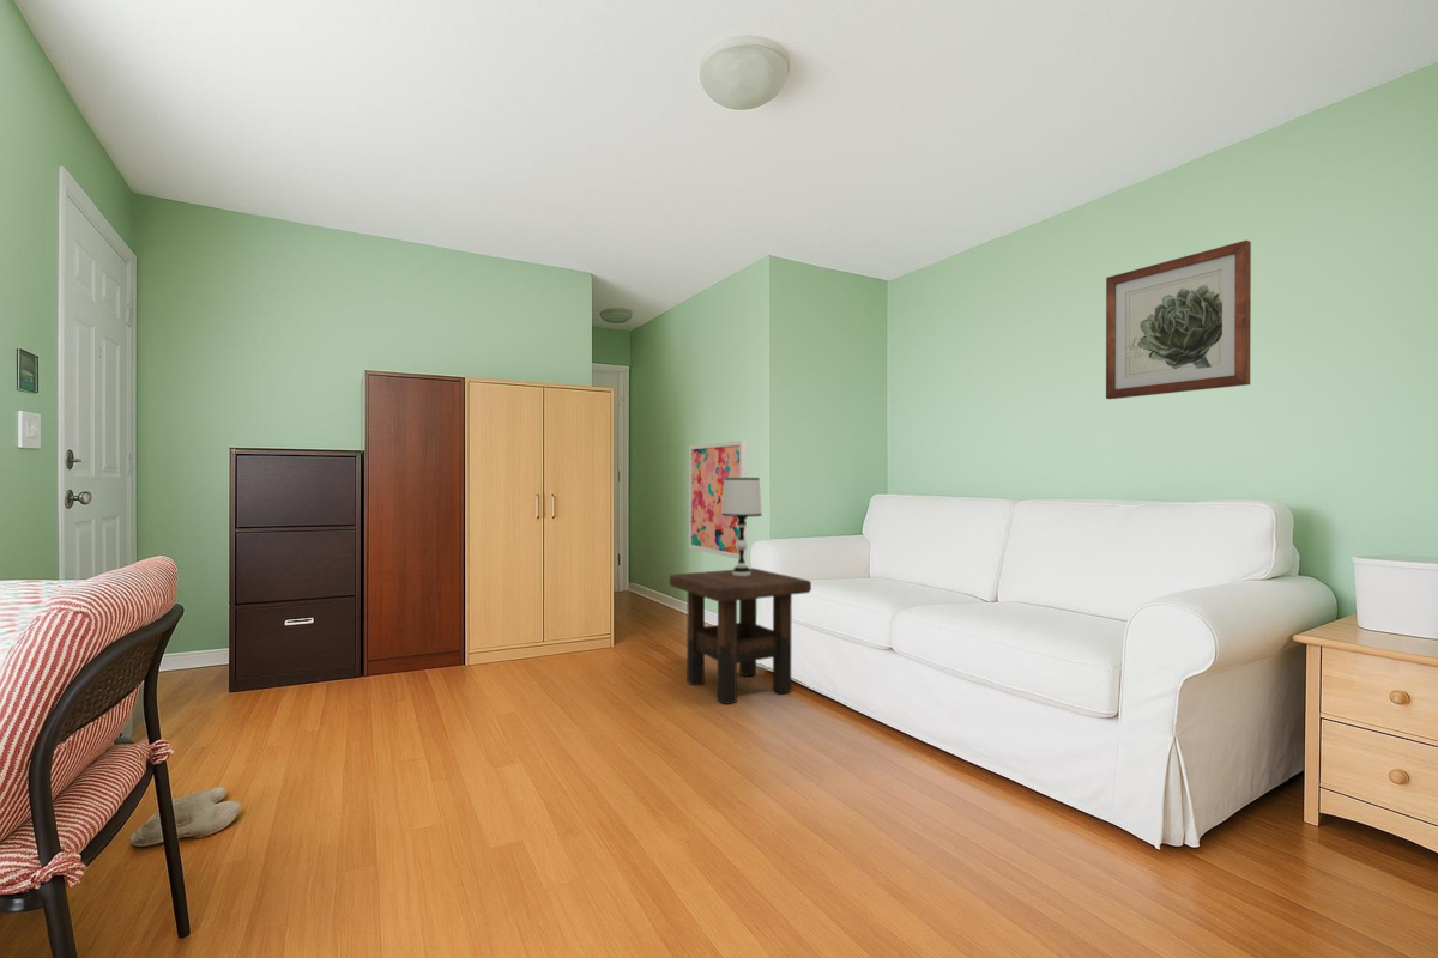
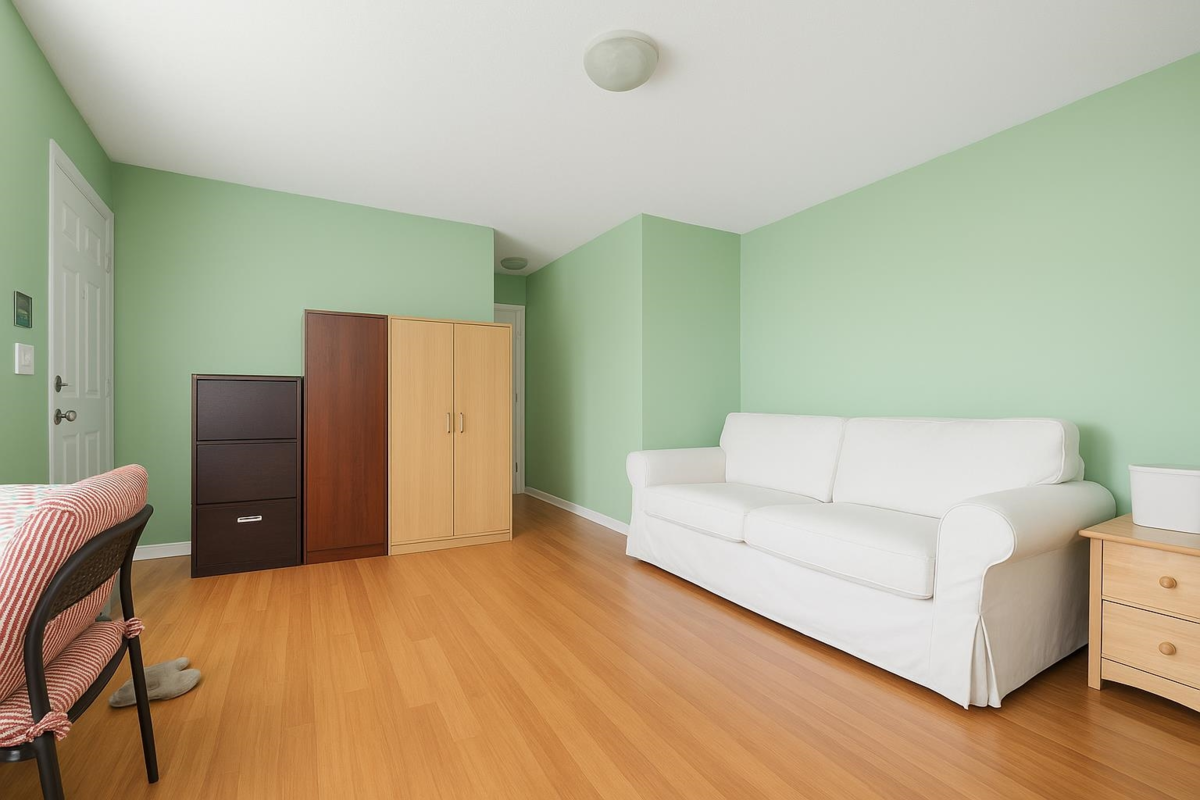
- table lamp (741, 526)
- wall art (1172, 326)
- side table (738, 631)
- wall art (715, 498)
